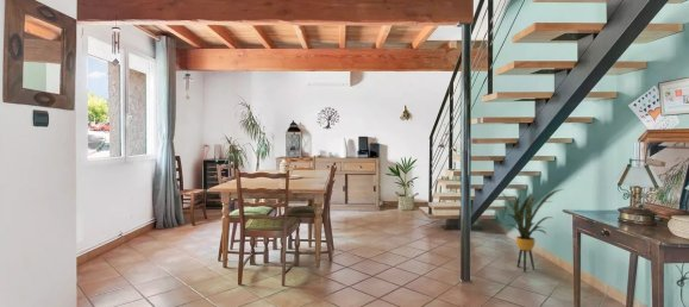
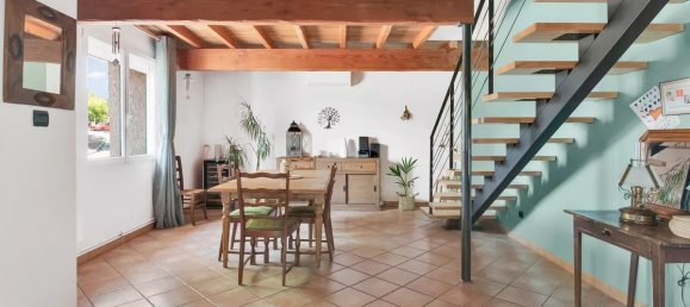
- house plant (531, 230)
